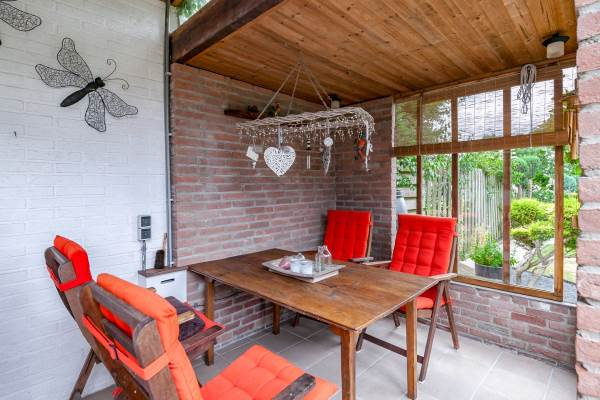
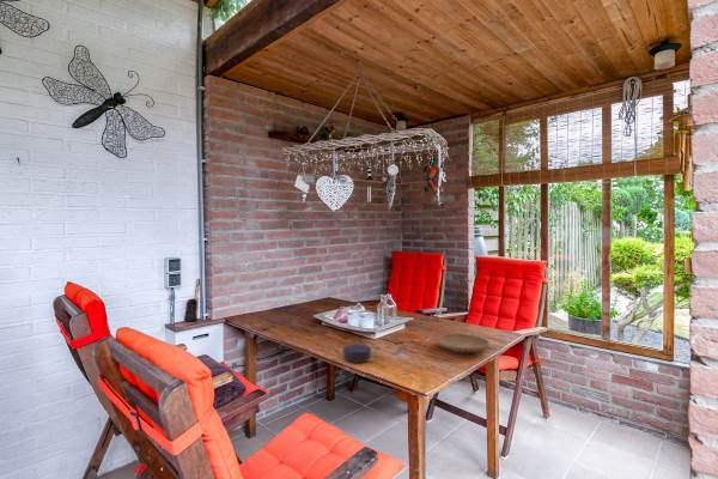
+ candle (357, 352)
+ plate (462, 344)
